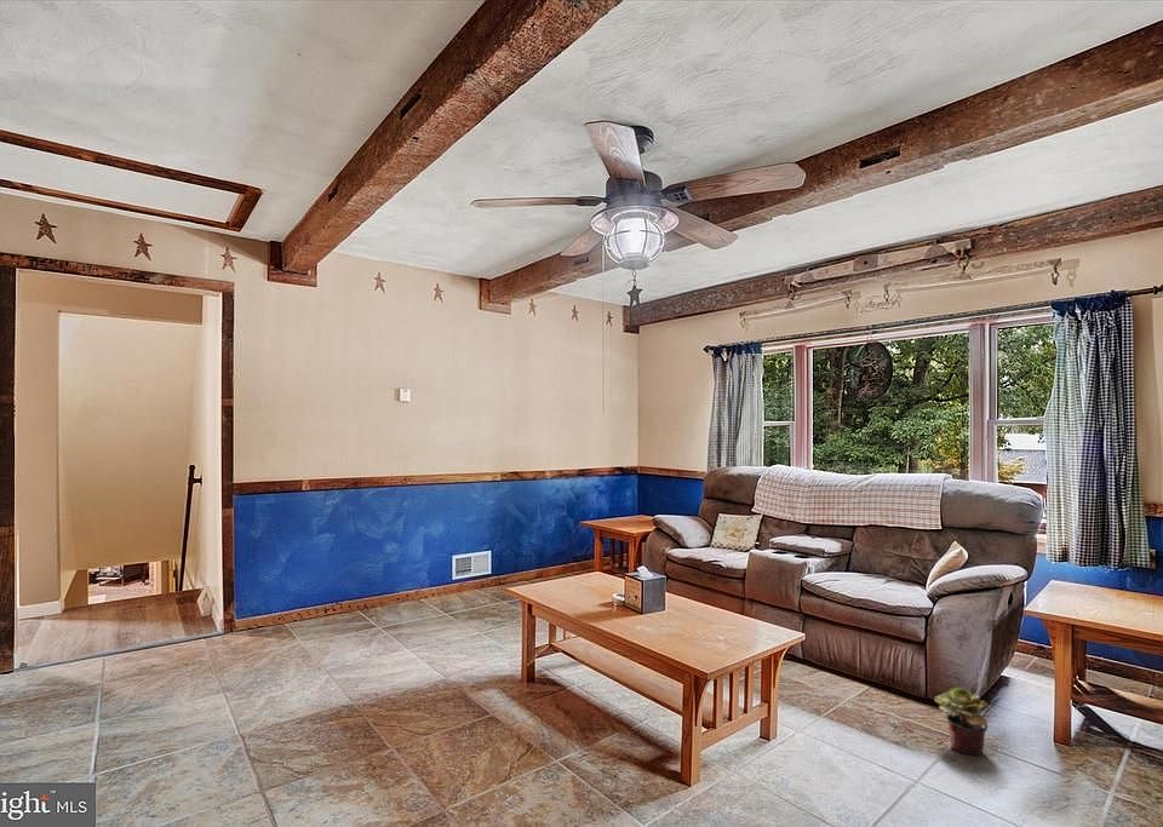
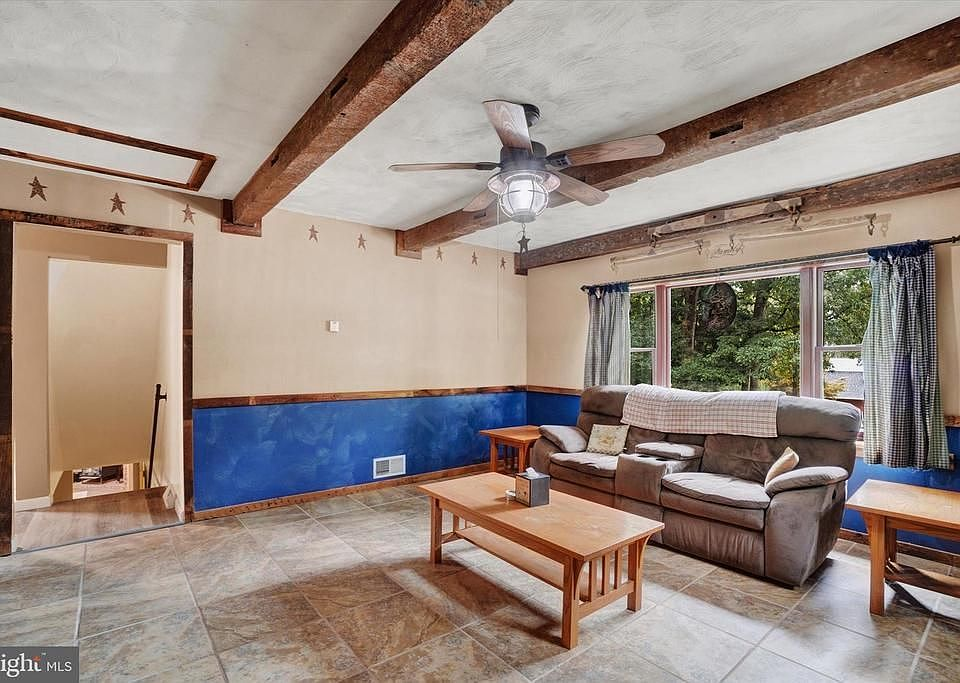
- potted plant (961, 717)
